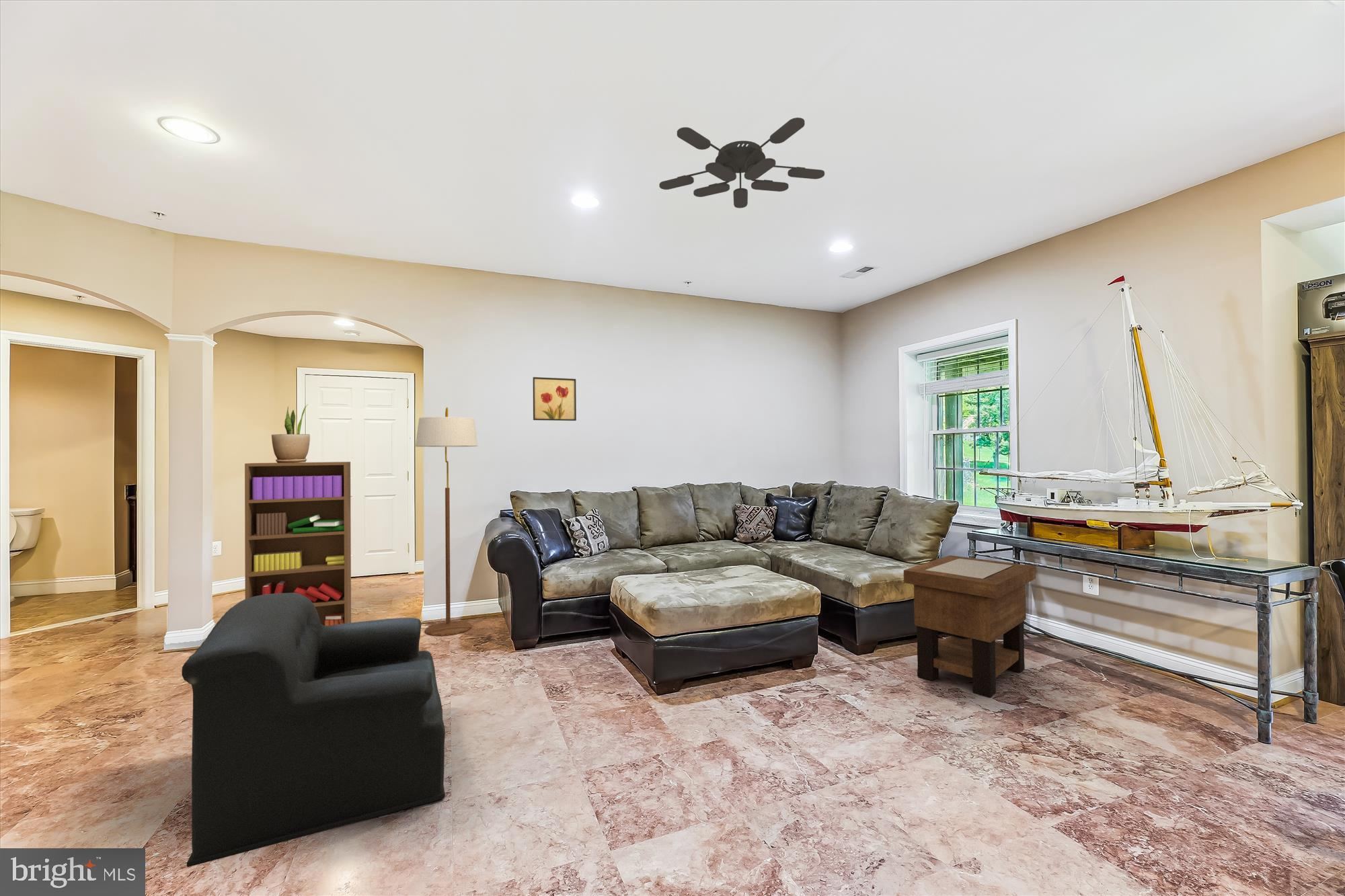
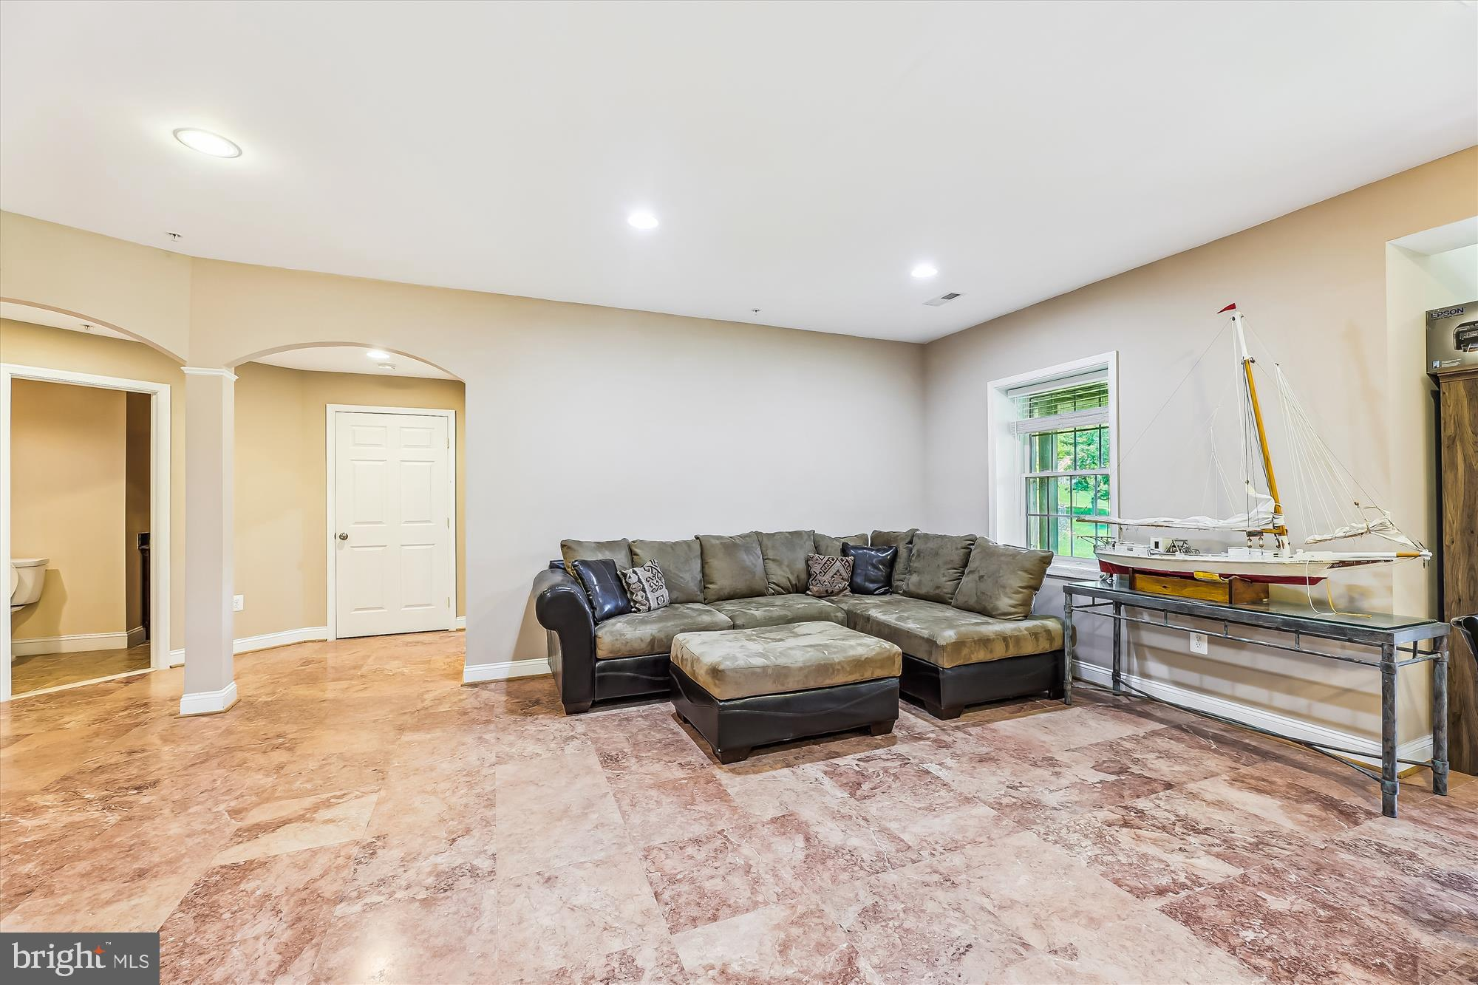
- ceiling fan (740, 173)
- armchair (334, 688)
- potted plant (291, 432)
- floor lamp (447, 517)
- wall art (554, 399)
- bookshelf (301, 551)
- side table (967, 619)
